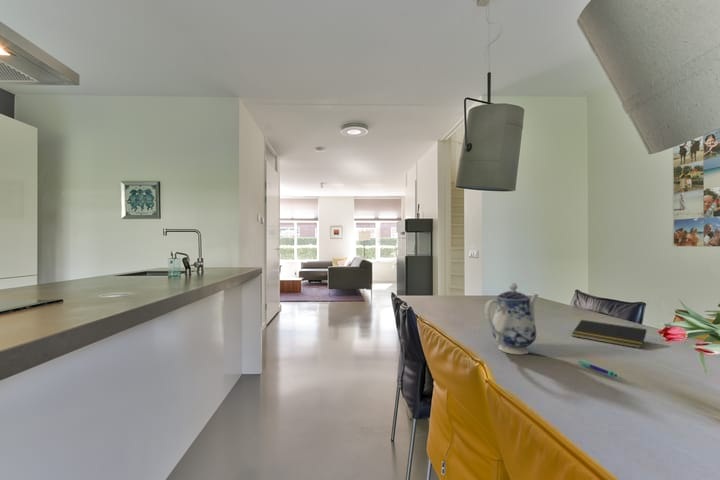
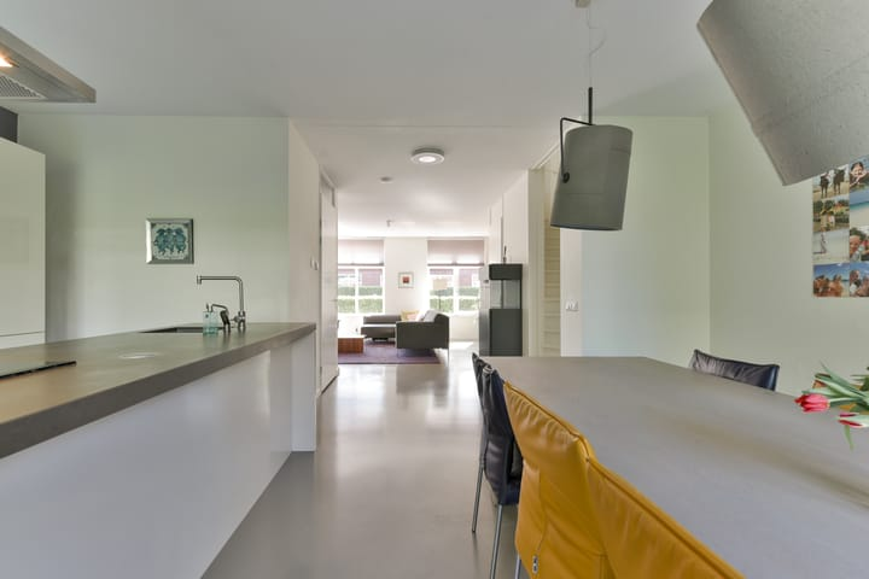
- notepad (608, 332)
- teapot (513, 316)
- pen (595, 367)
